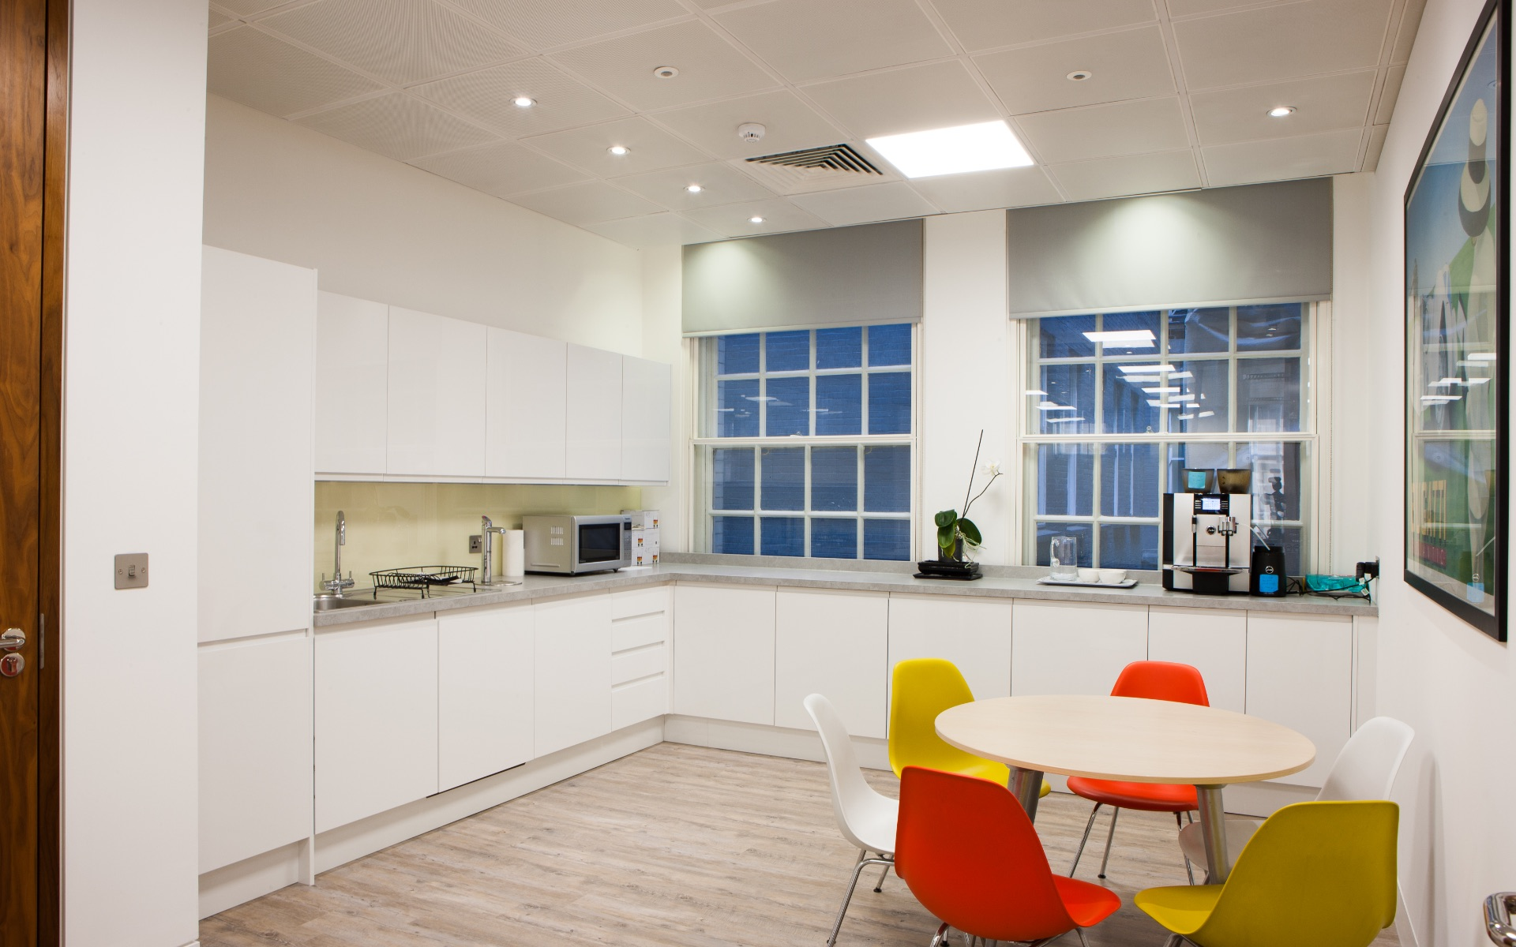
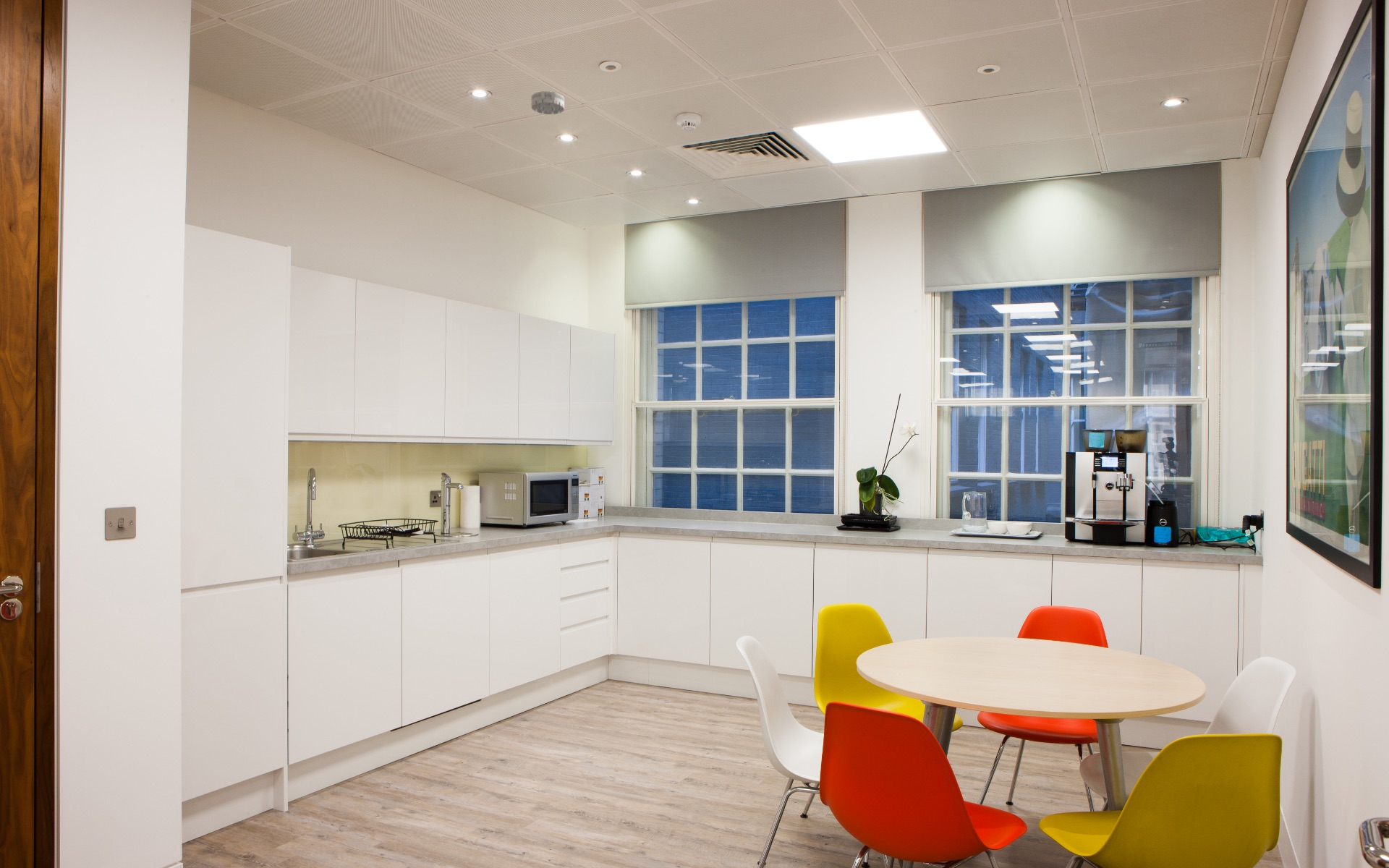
+ smoke detector (548, 102)
